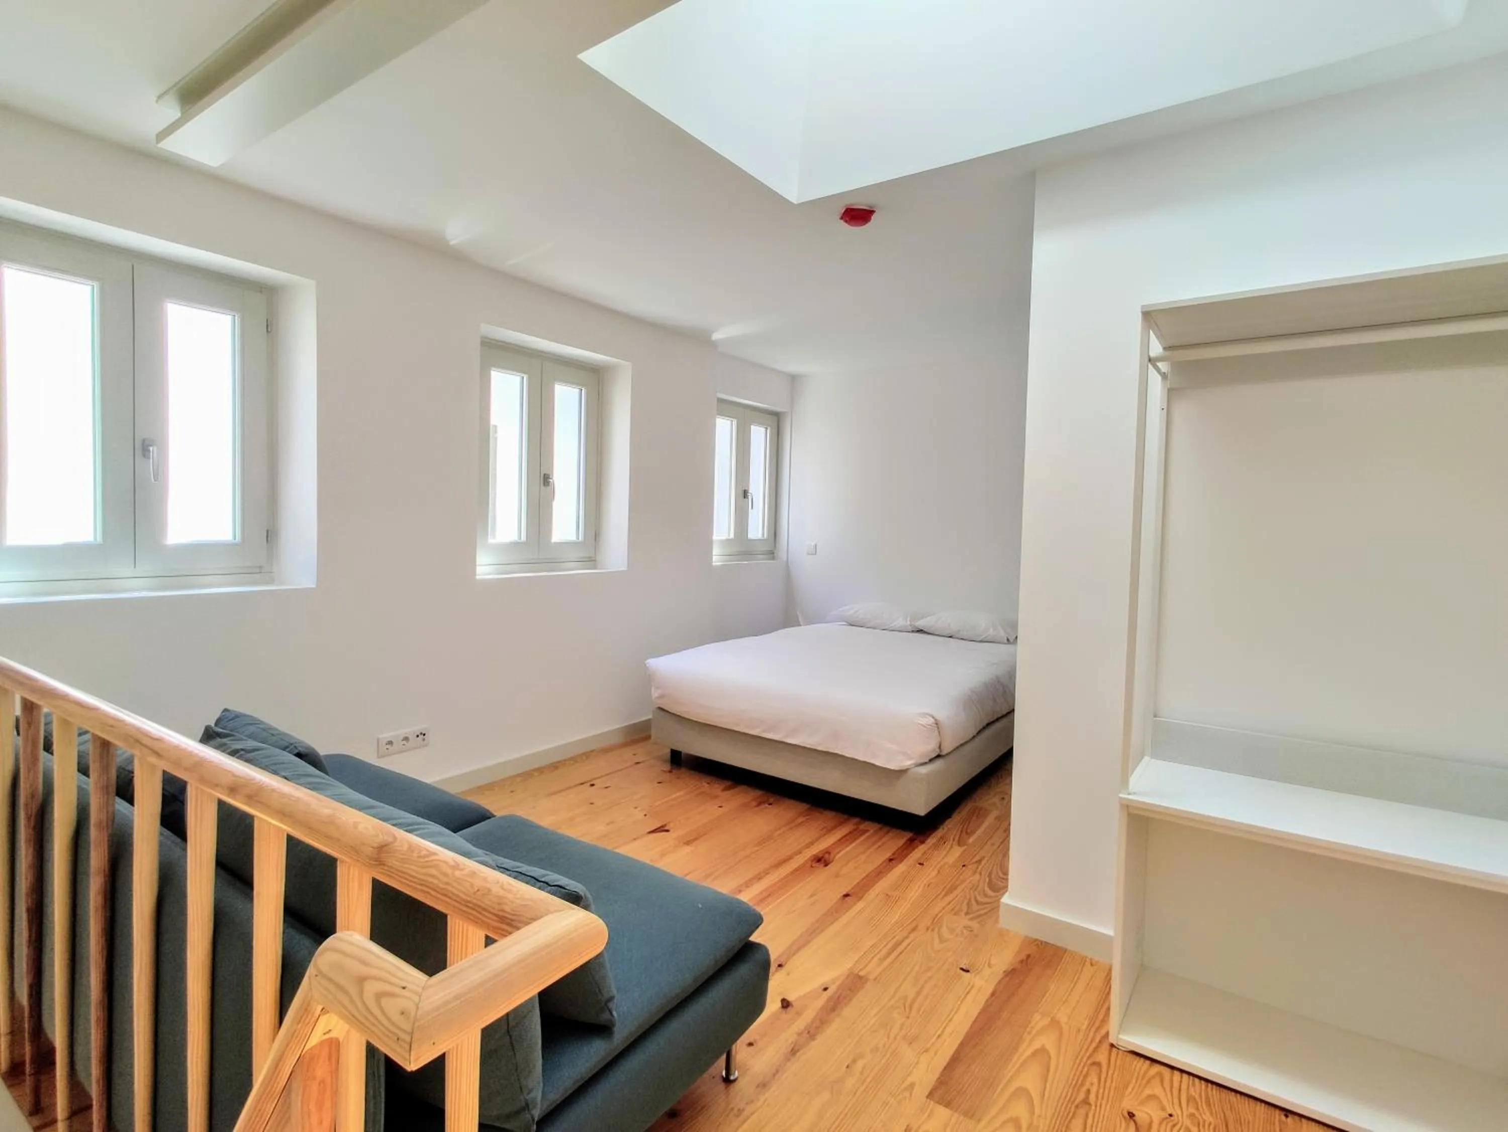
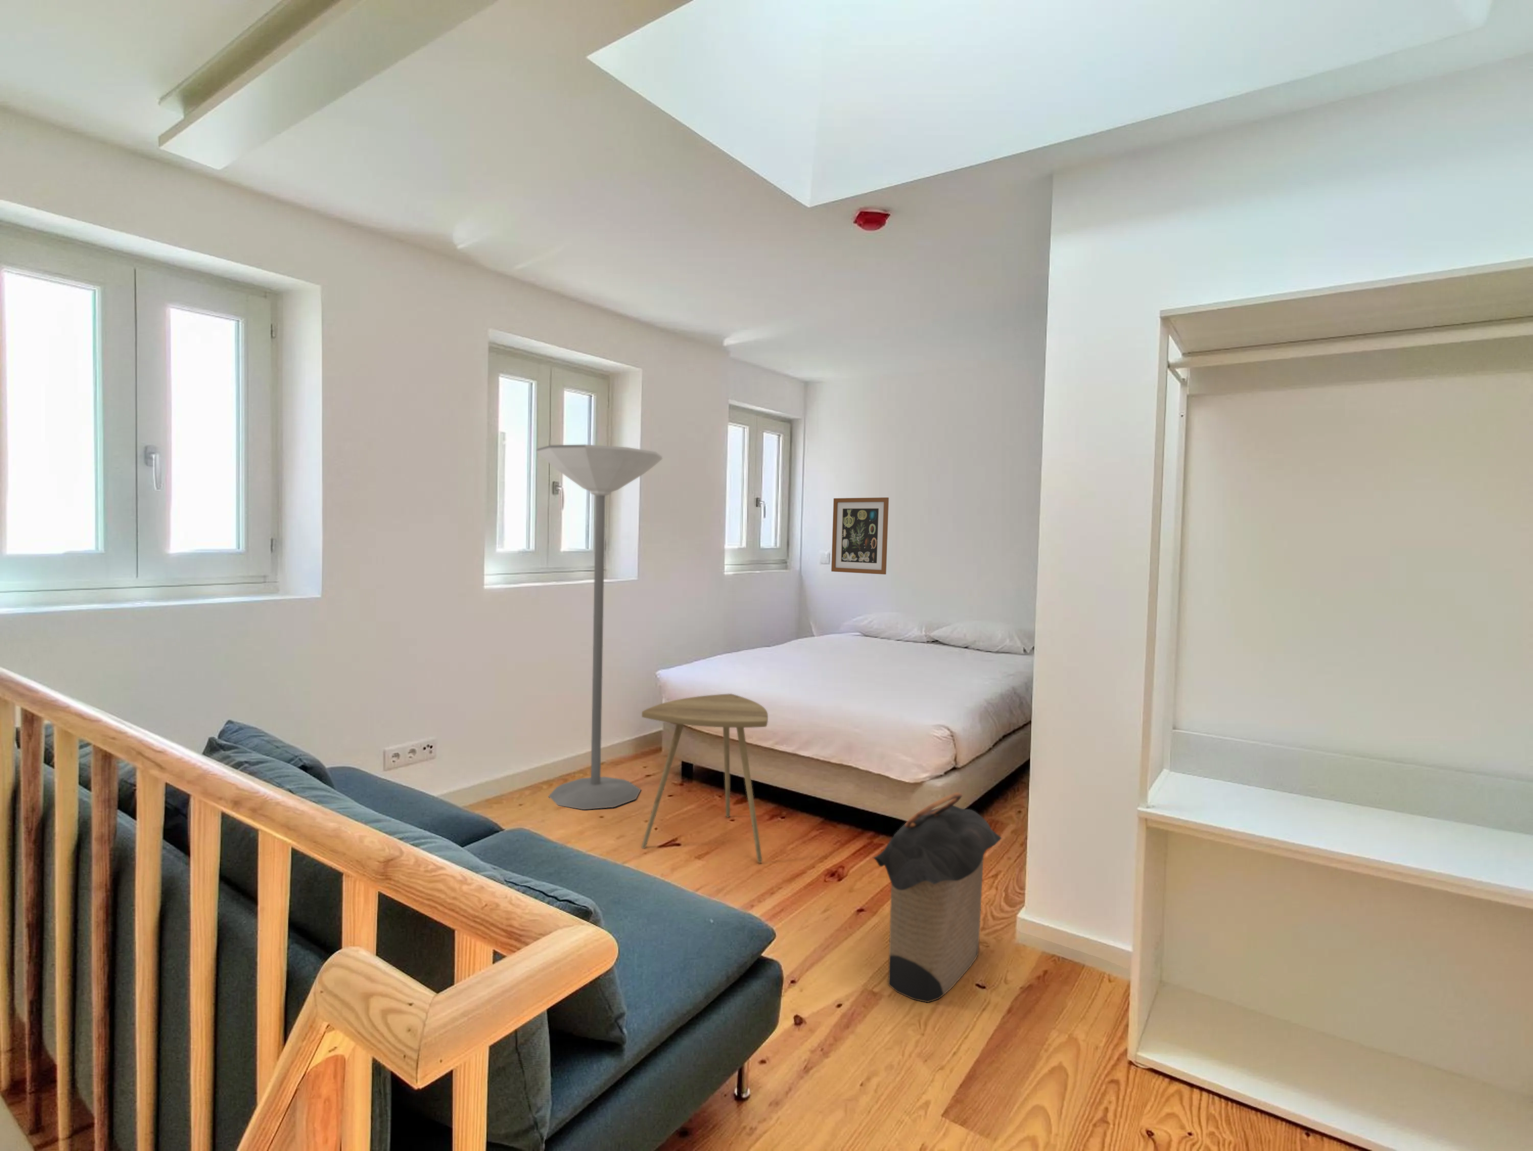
+ laundry hamper (936, 873)
+ wall art (860, 536)
+ floor lamp (598, 625)
+ side table (724, 775)
